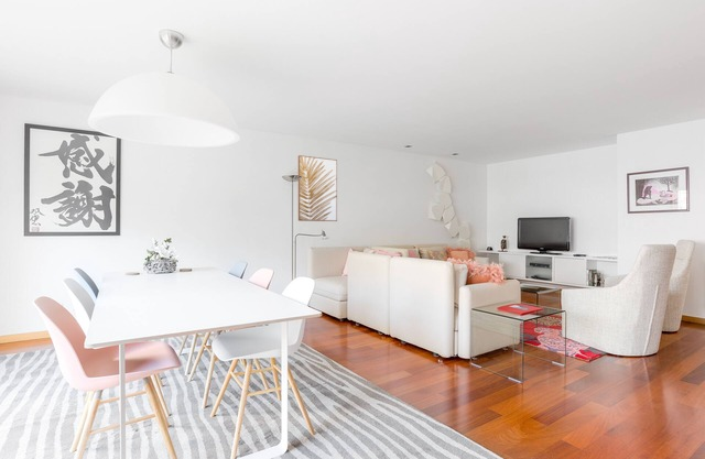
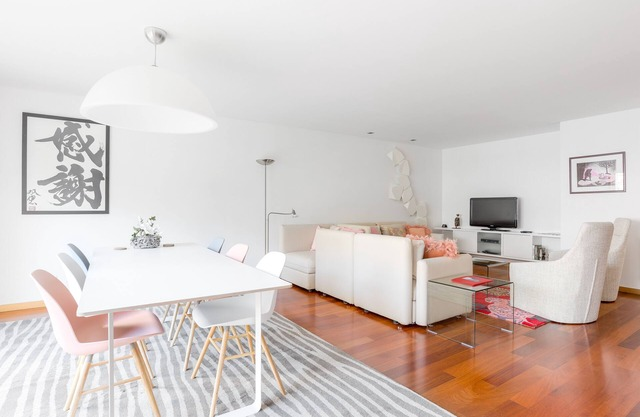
- wall art (317, 189)
